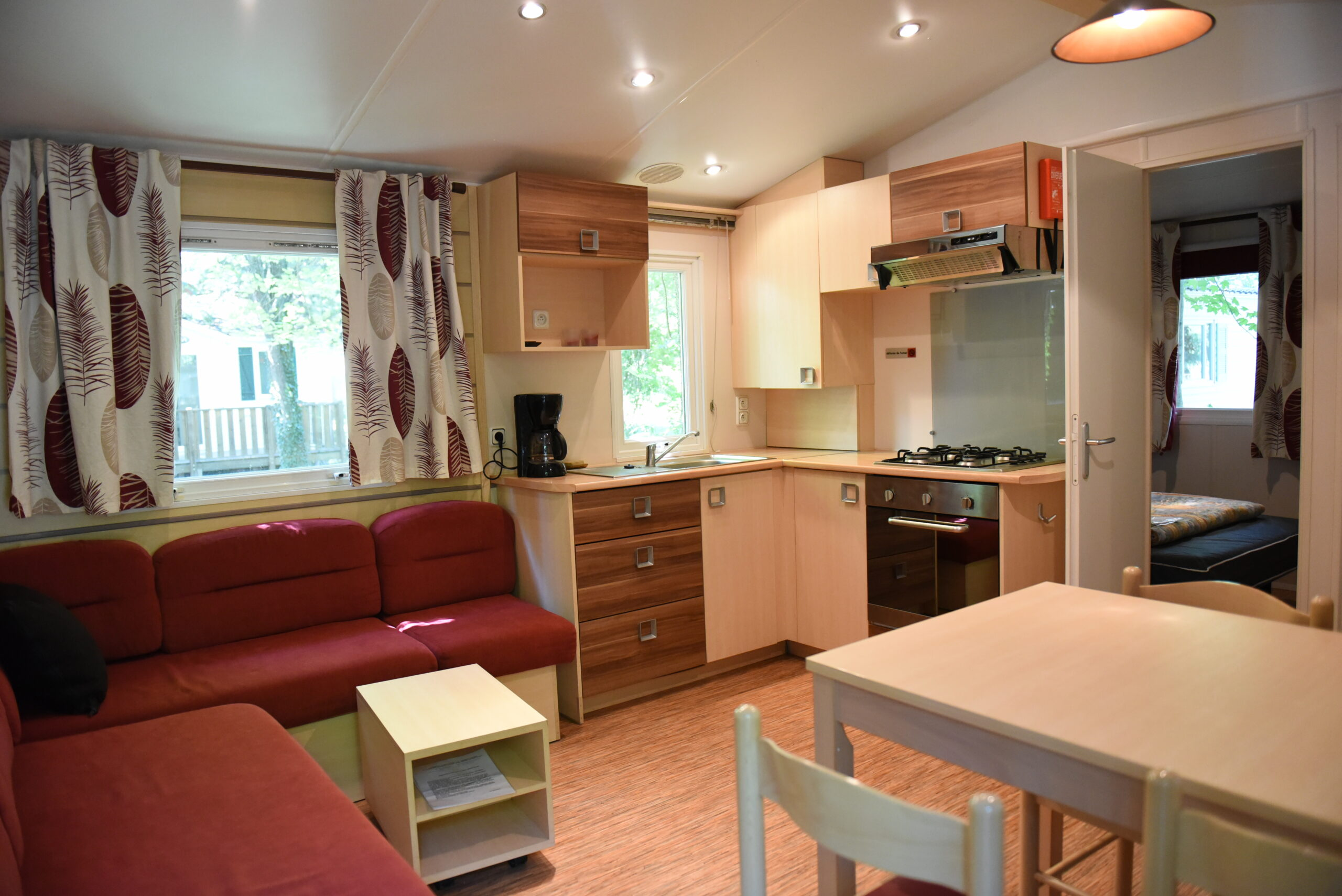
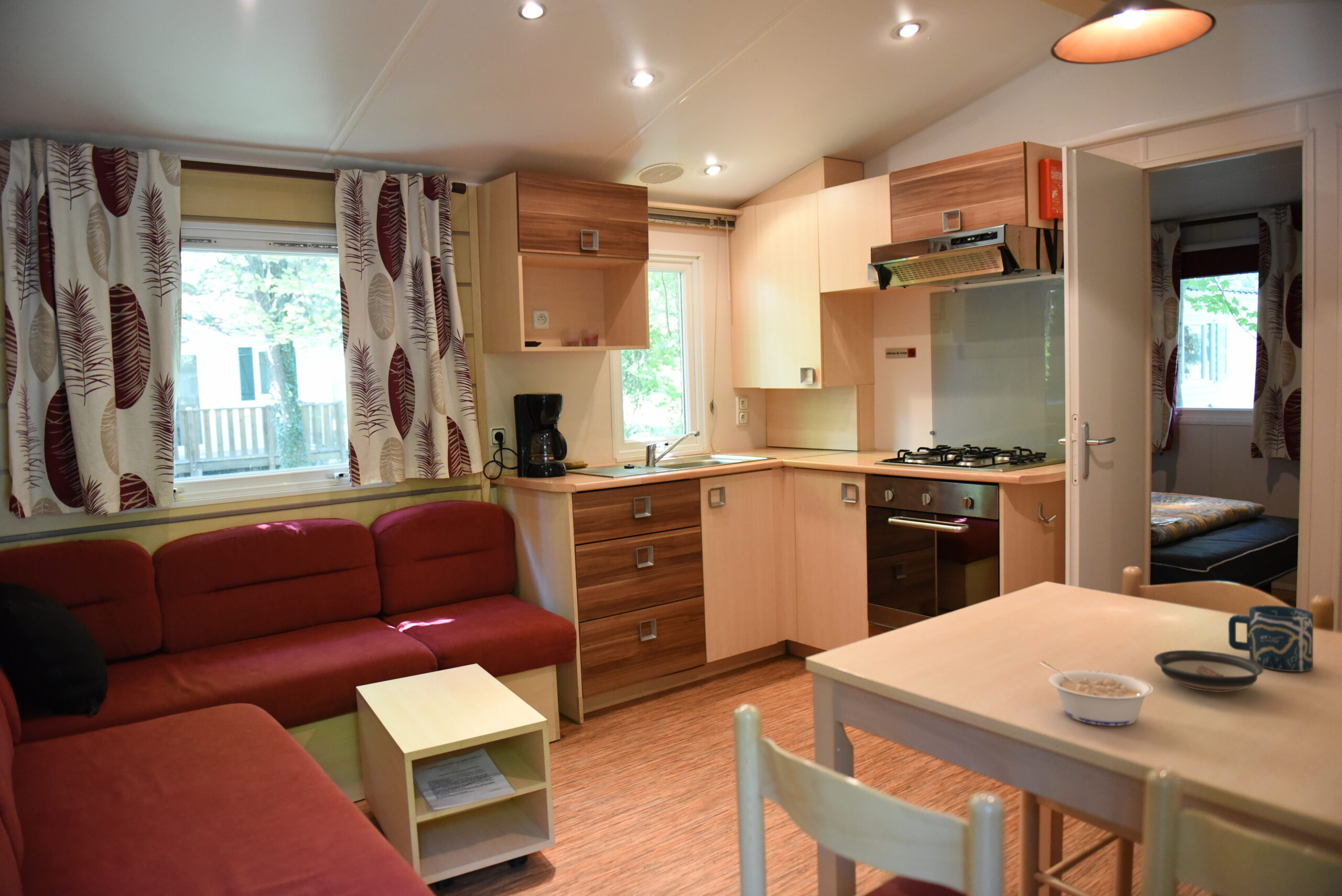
+ cup (1270, 636)
+ legume (1096, 696)
+ saucer (1207, 674)
